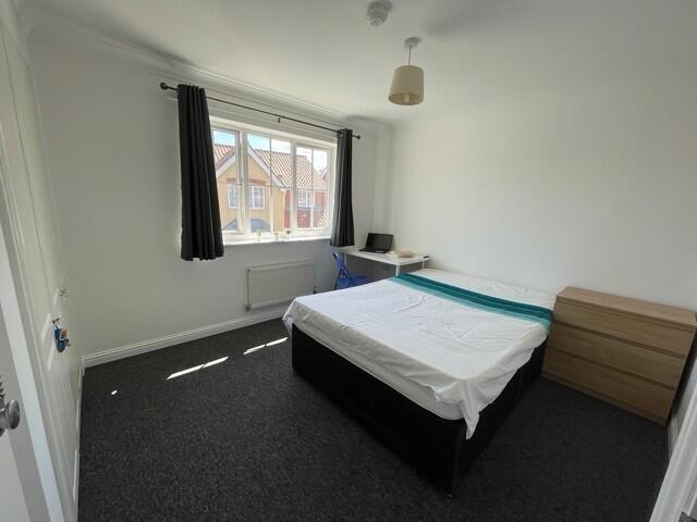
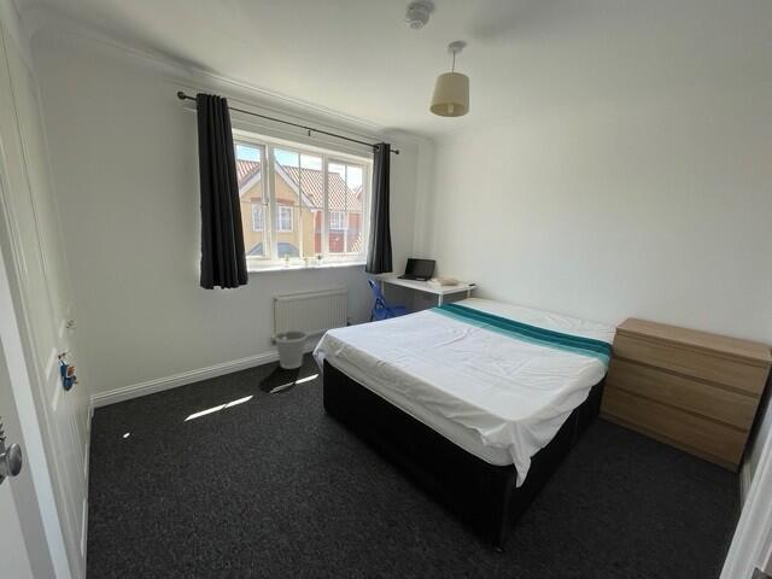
+ wastebasket (291, 349)
